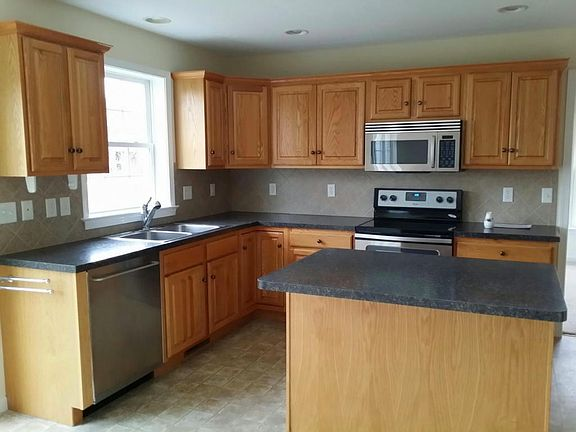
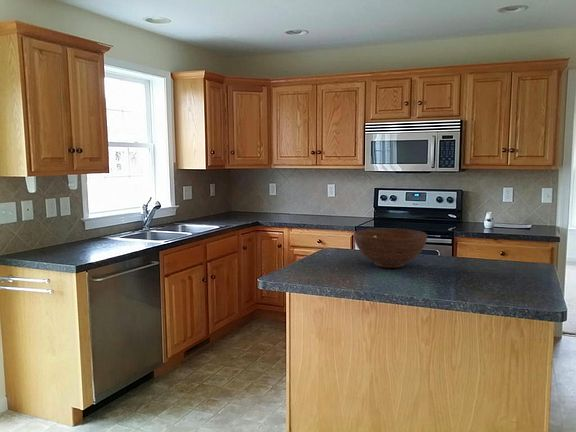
+ fruit bowl (389, 249)
